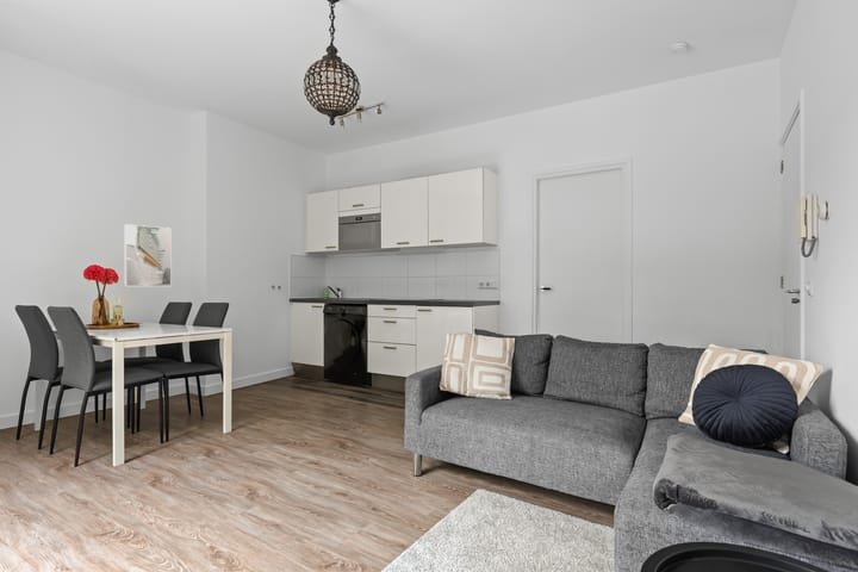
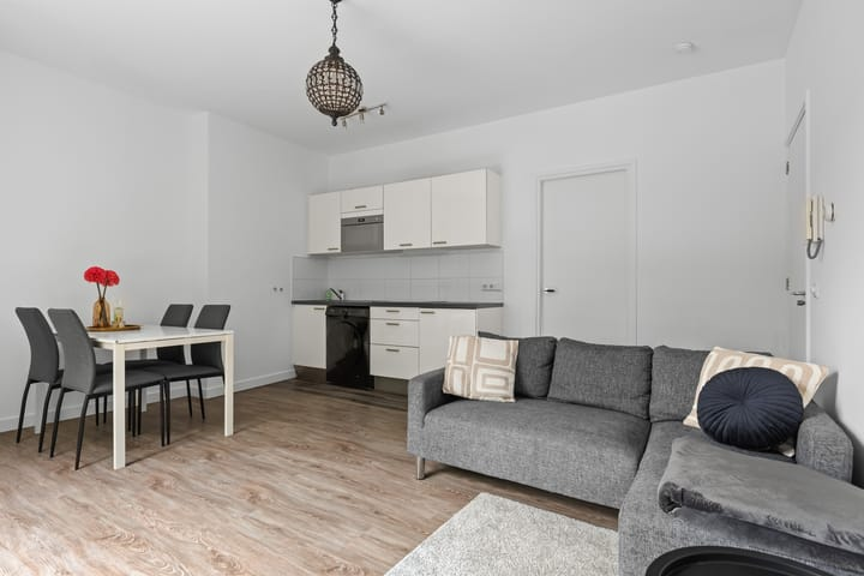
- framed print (148, 256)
